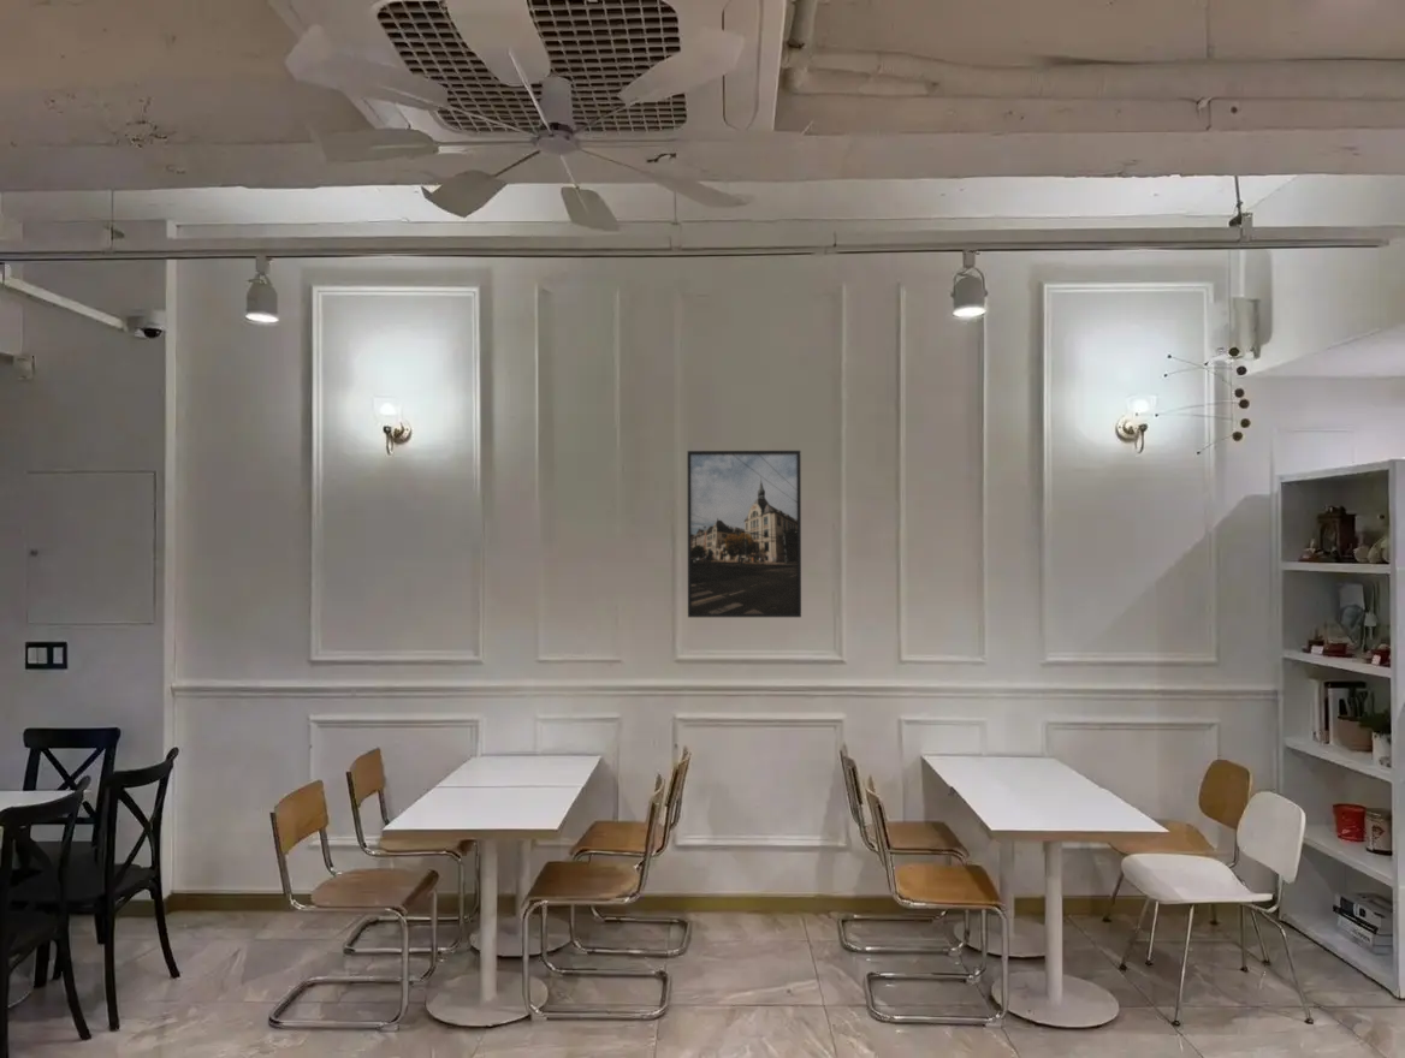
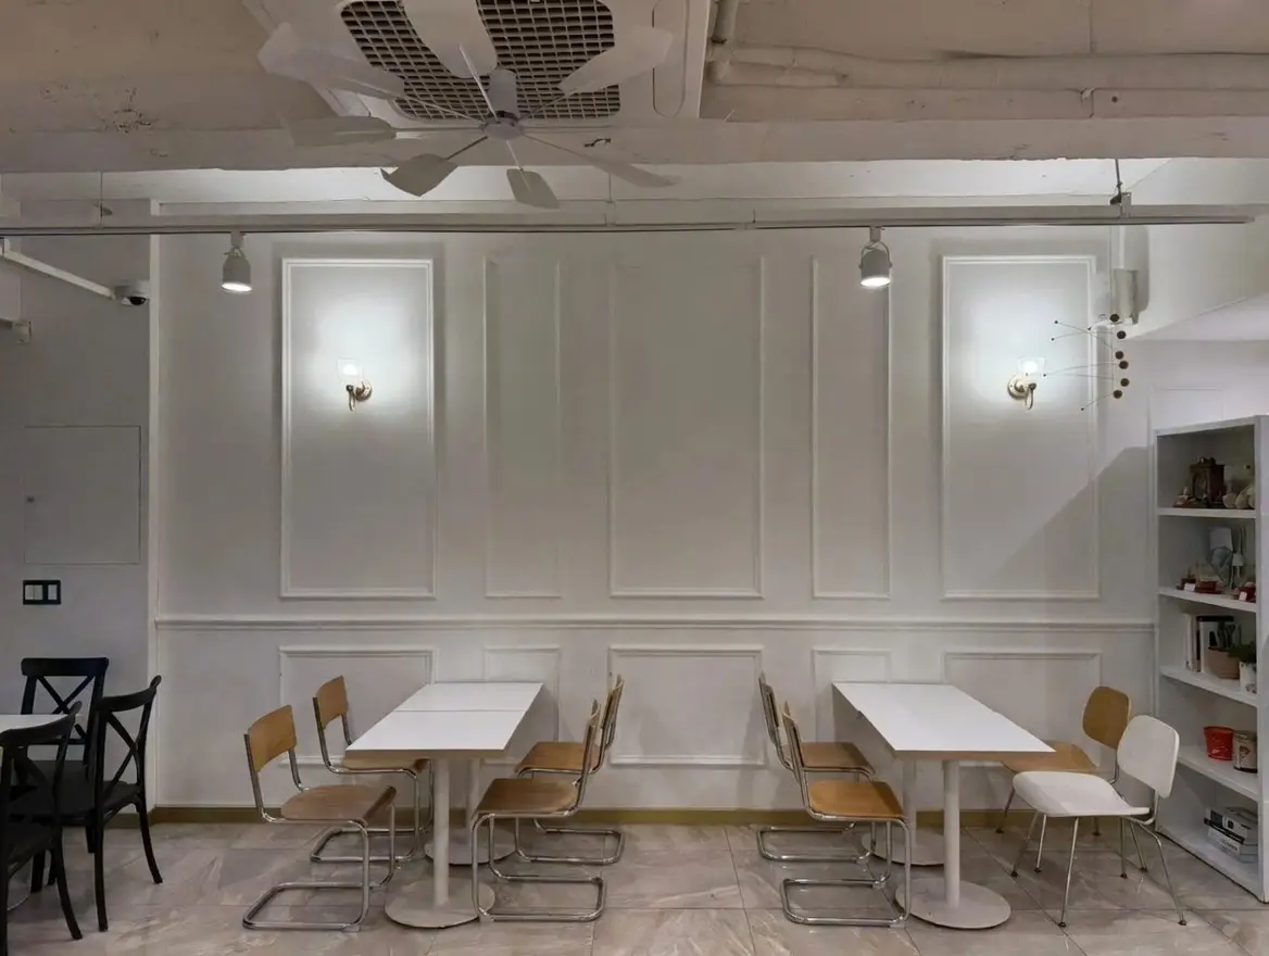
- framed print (743, 534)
